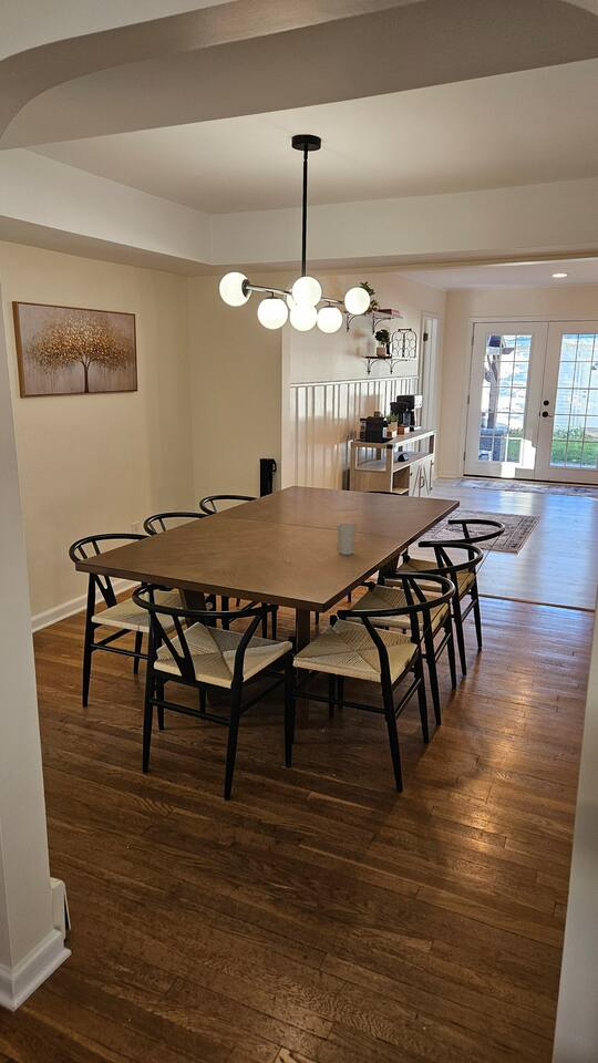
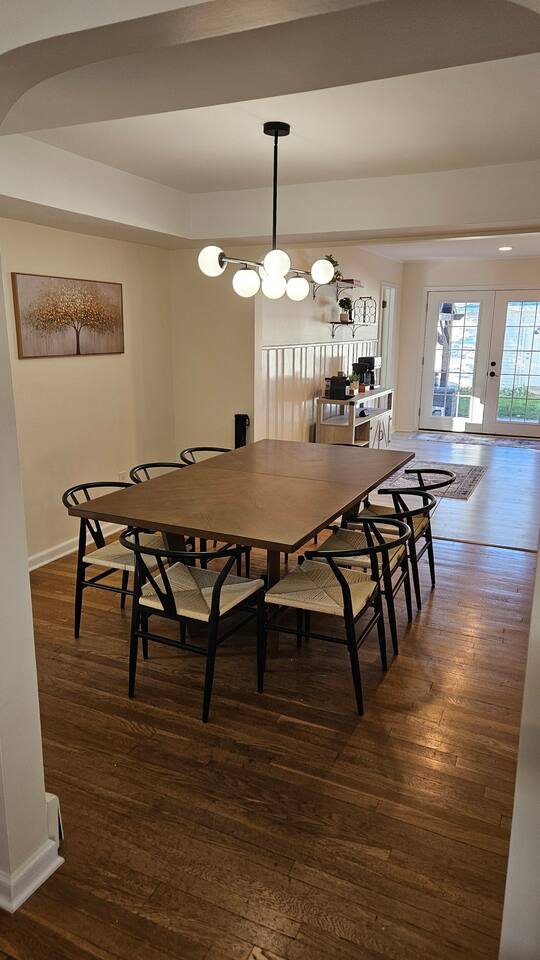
- cup (346, 537)
